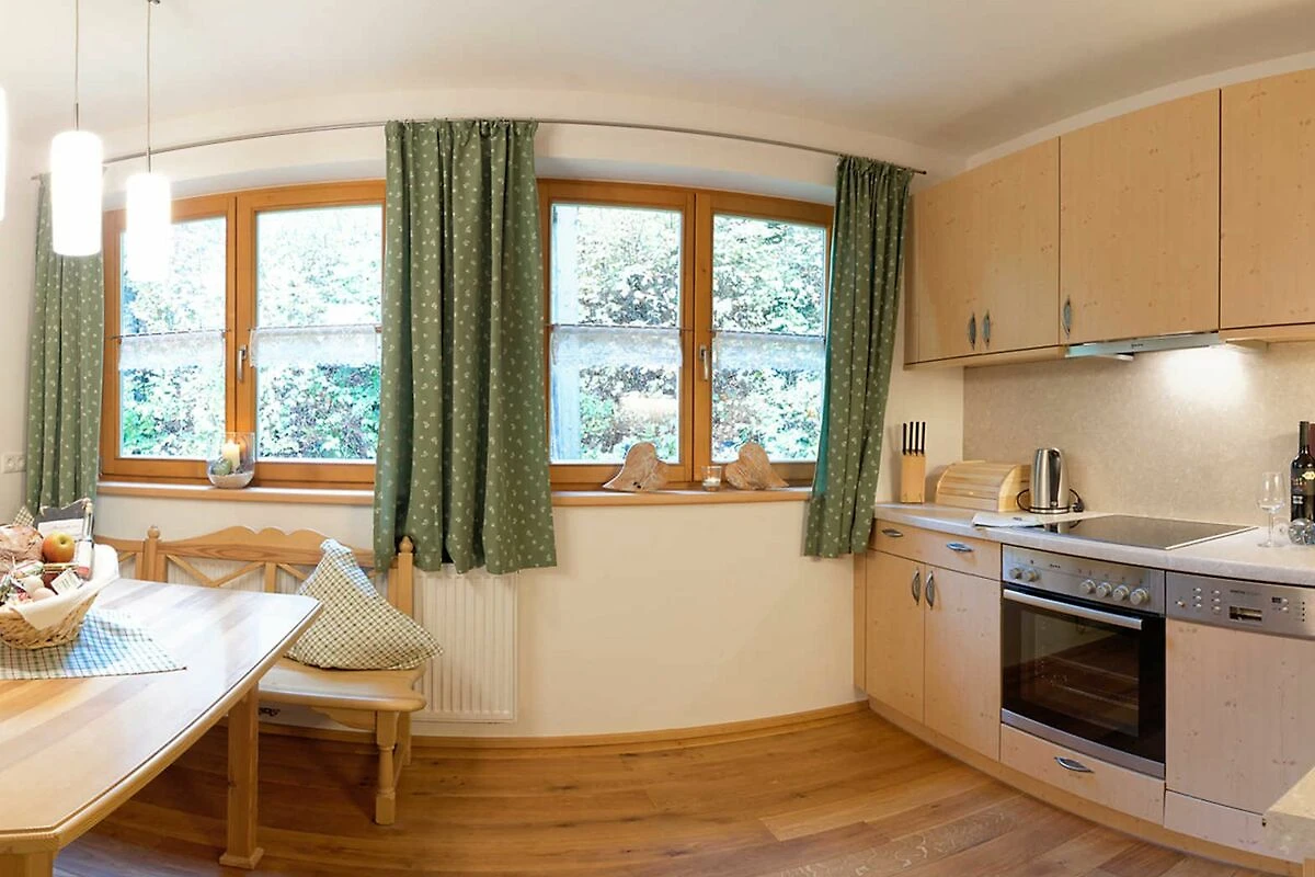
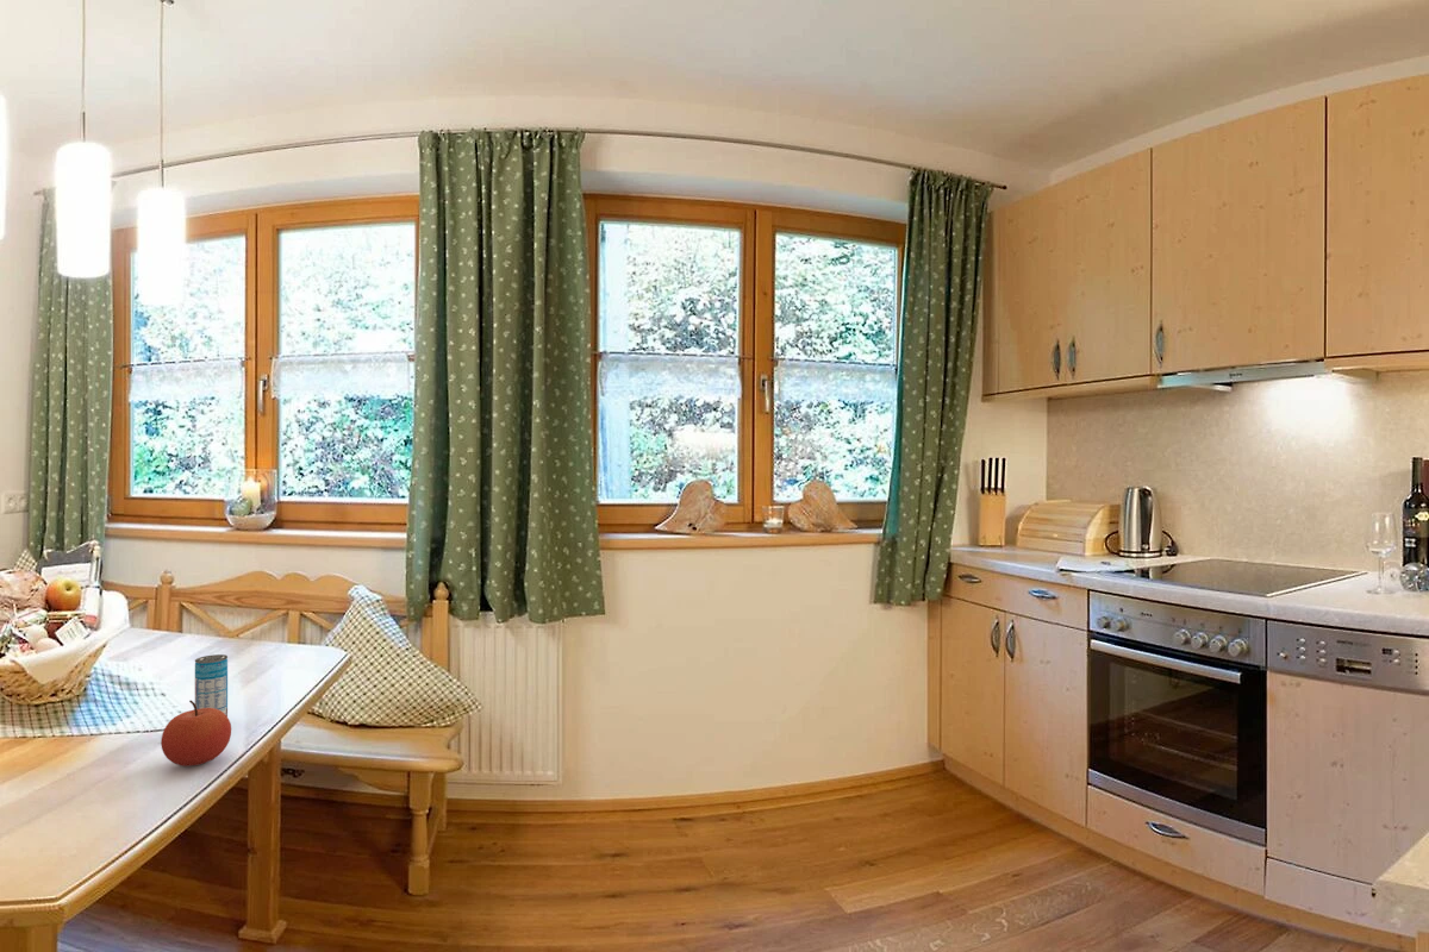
+ apple (196, 729)
+ beverage can (211, 691)
